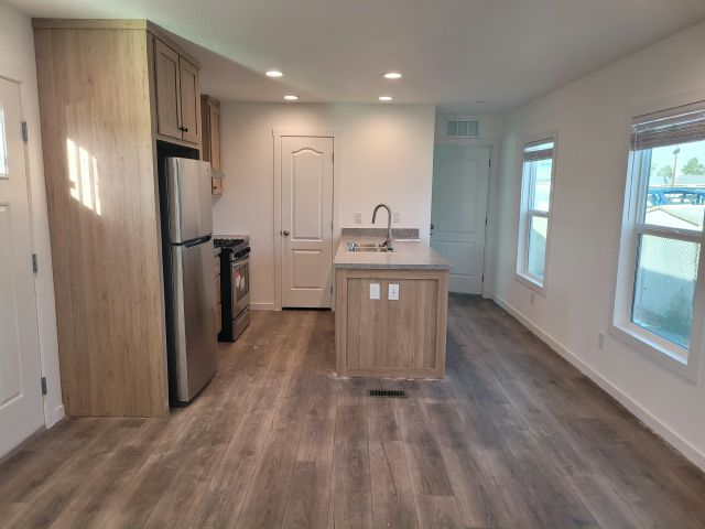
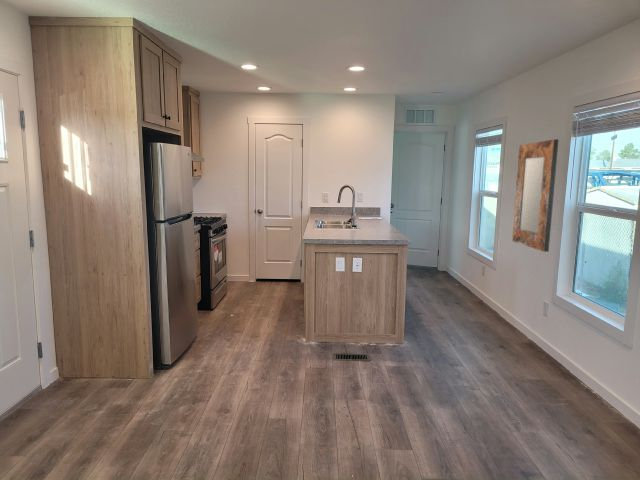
+ home mirror (532, 195)
